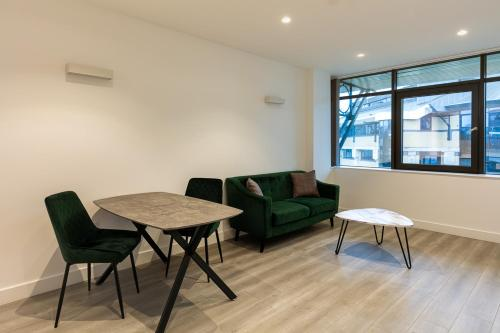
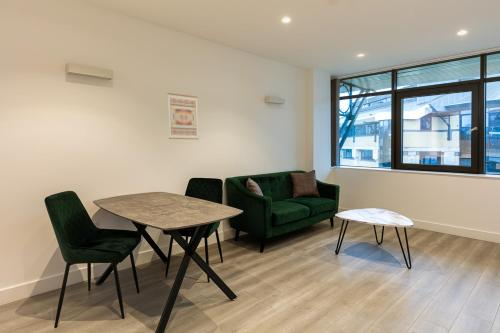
+ wall art (183, 117)
